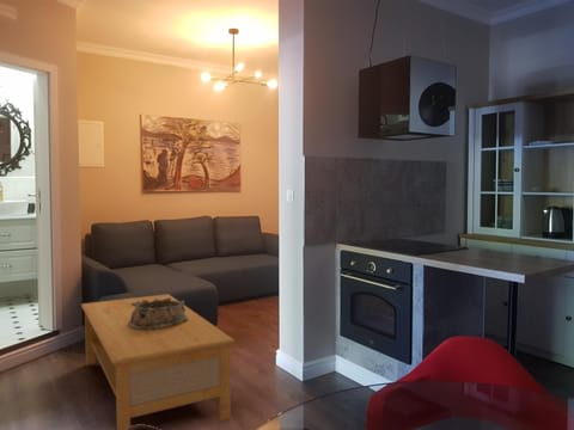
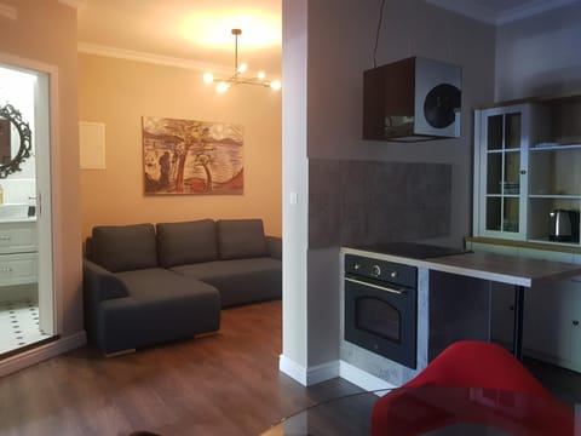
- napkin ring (157, 311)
- coffee table (148, 354)
